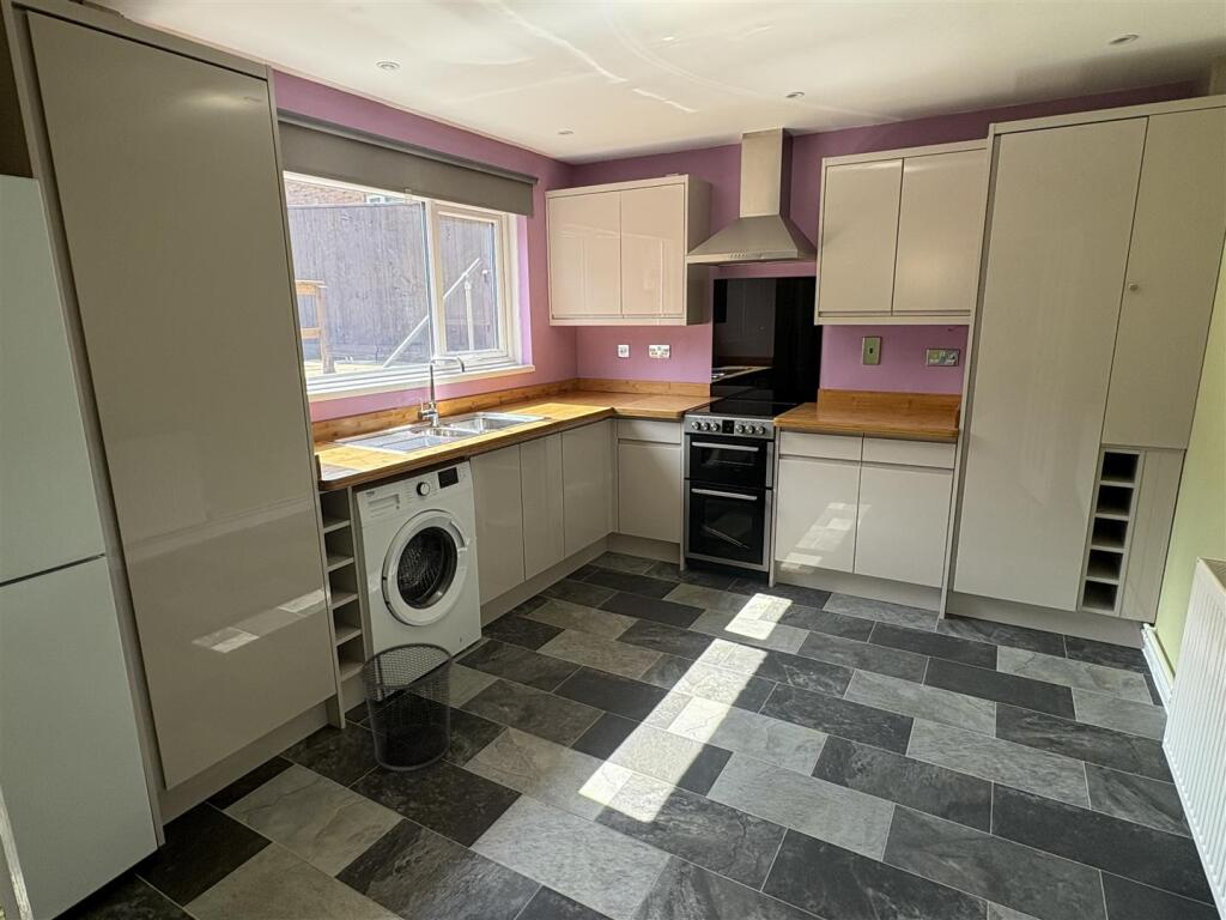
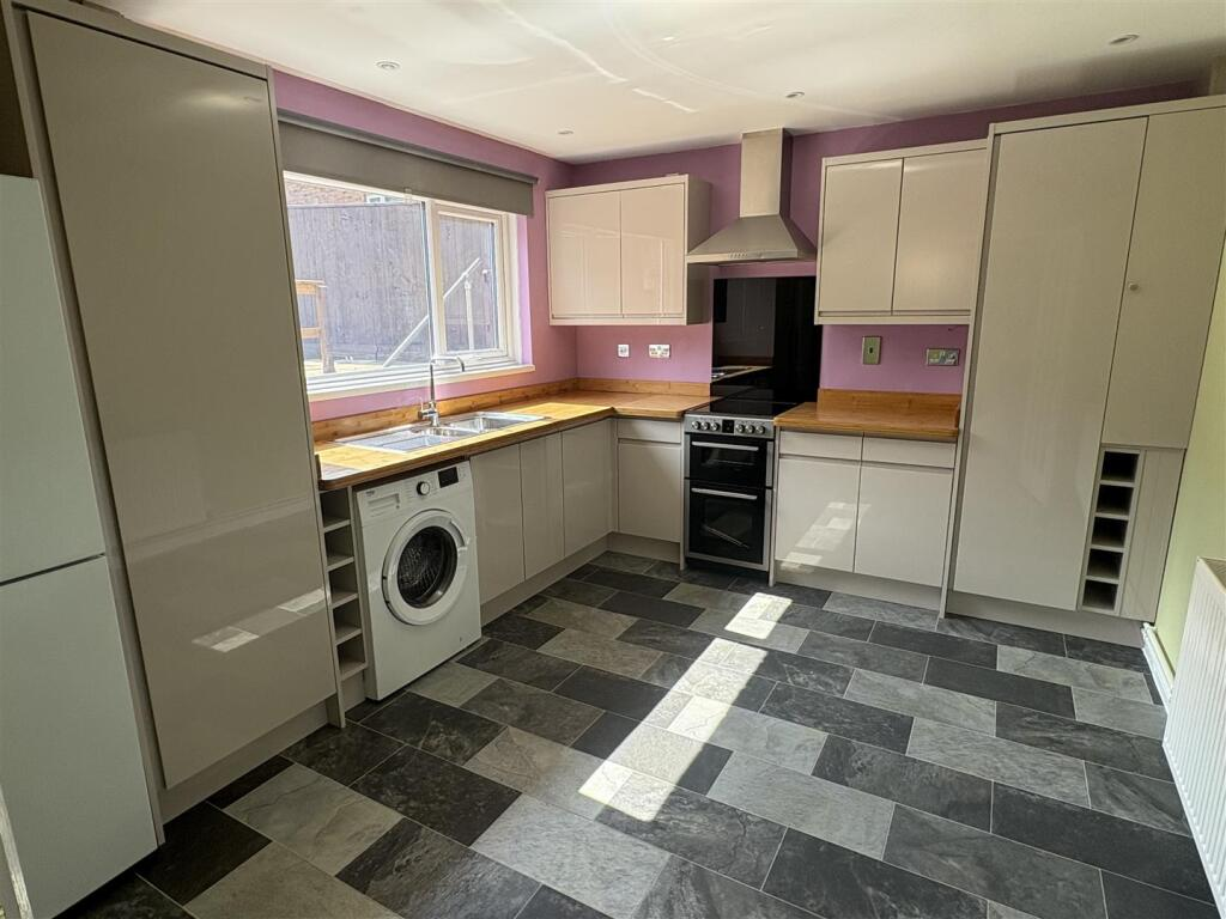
- waste bin (409, 706)
